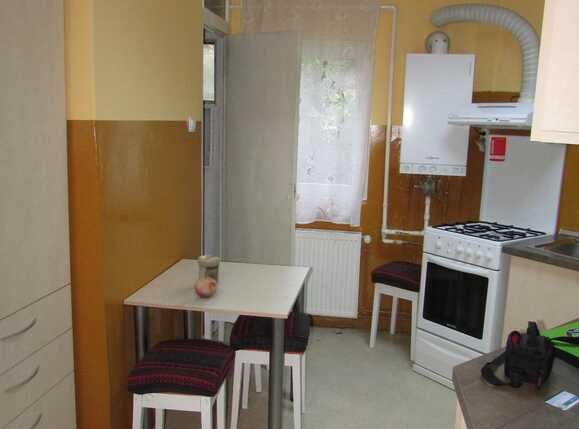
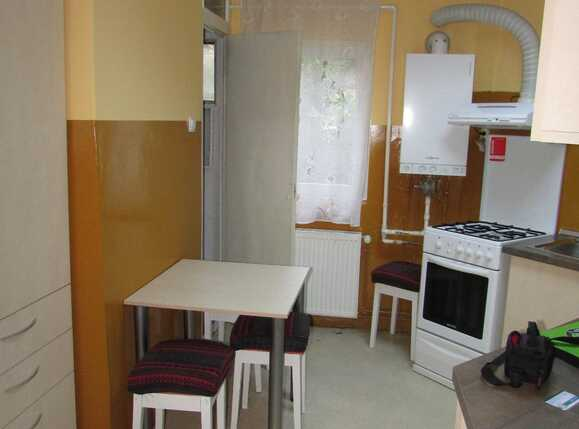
- fruit (205, 287)
- jar (208, 269)
